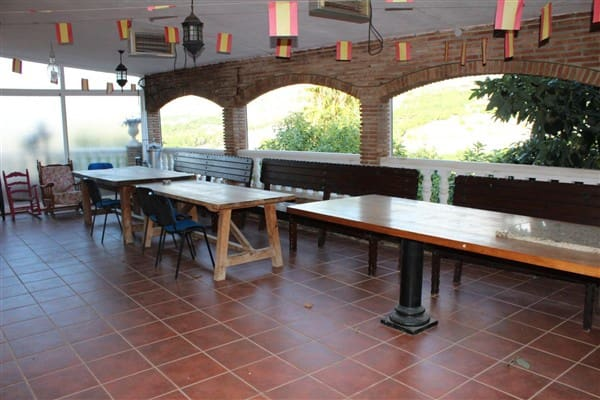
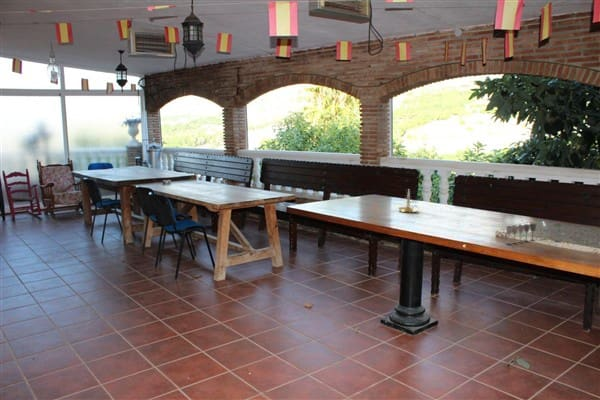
+ wine glass (520, 233)
+ candle holder (409, 200)
